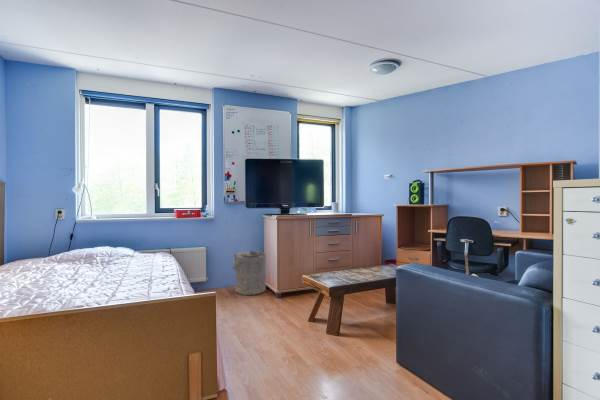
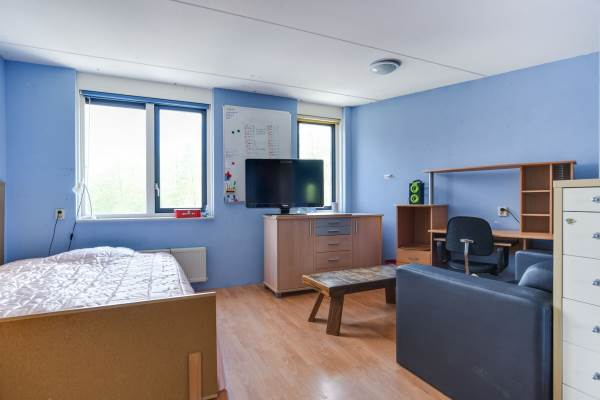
- laundry hamper (249, 270)
